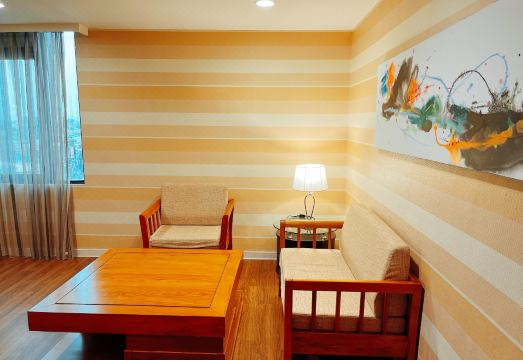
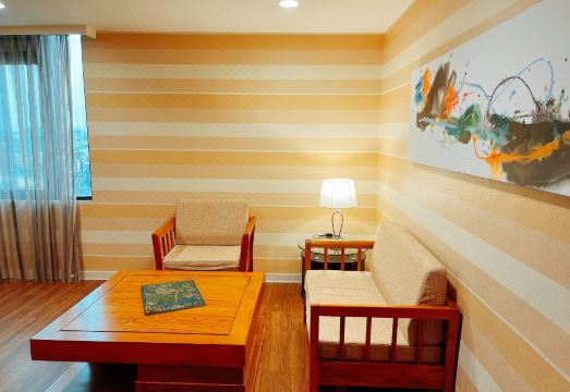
+ board game (171, 295)
